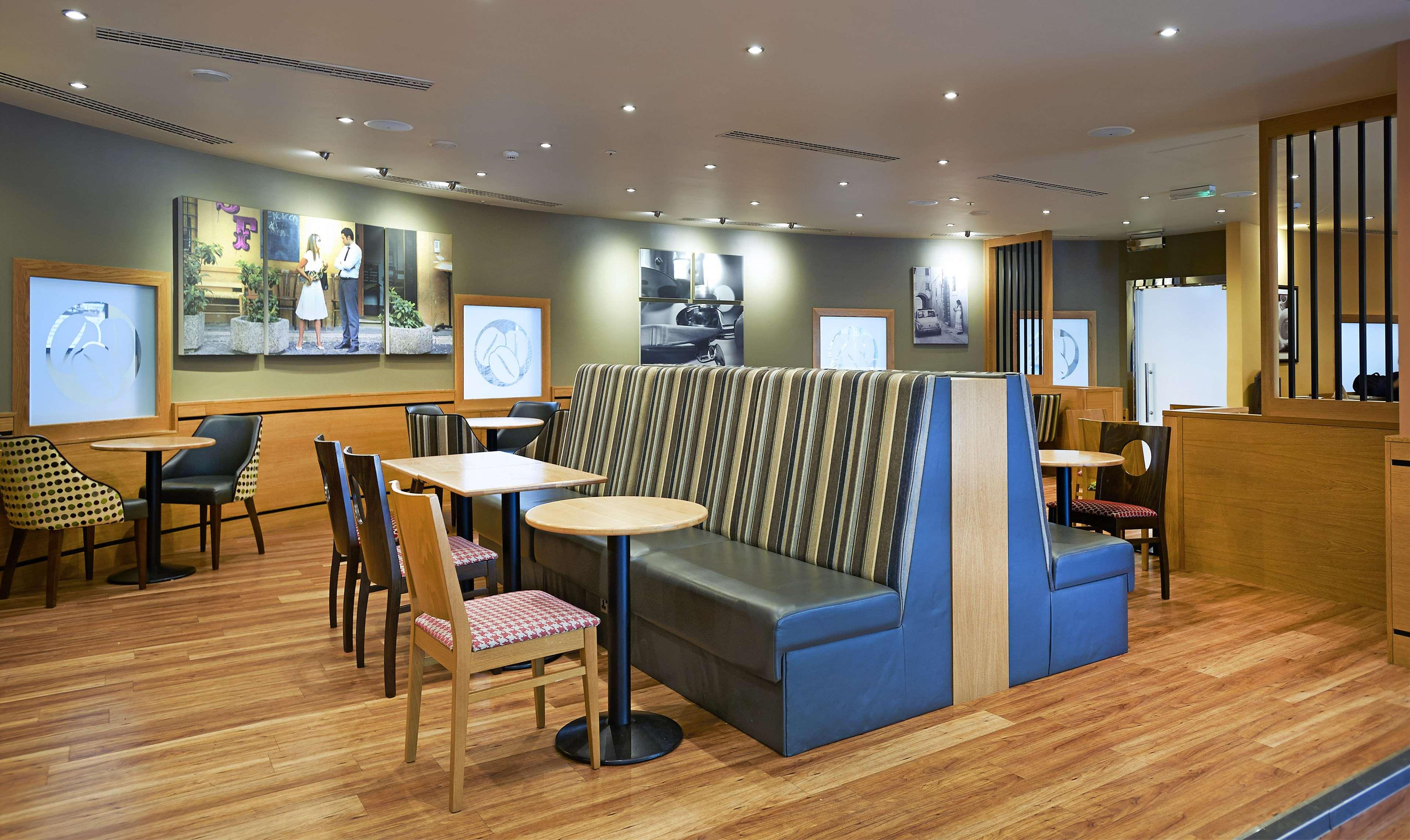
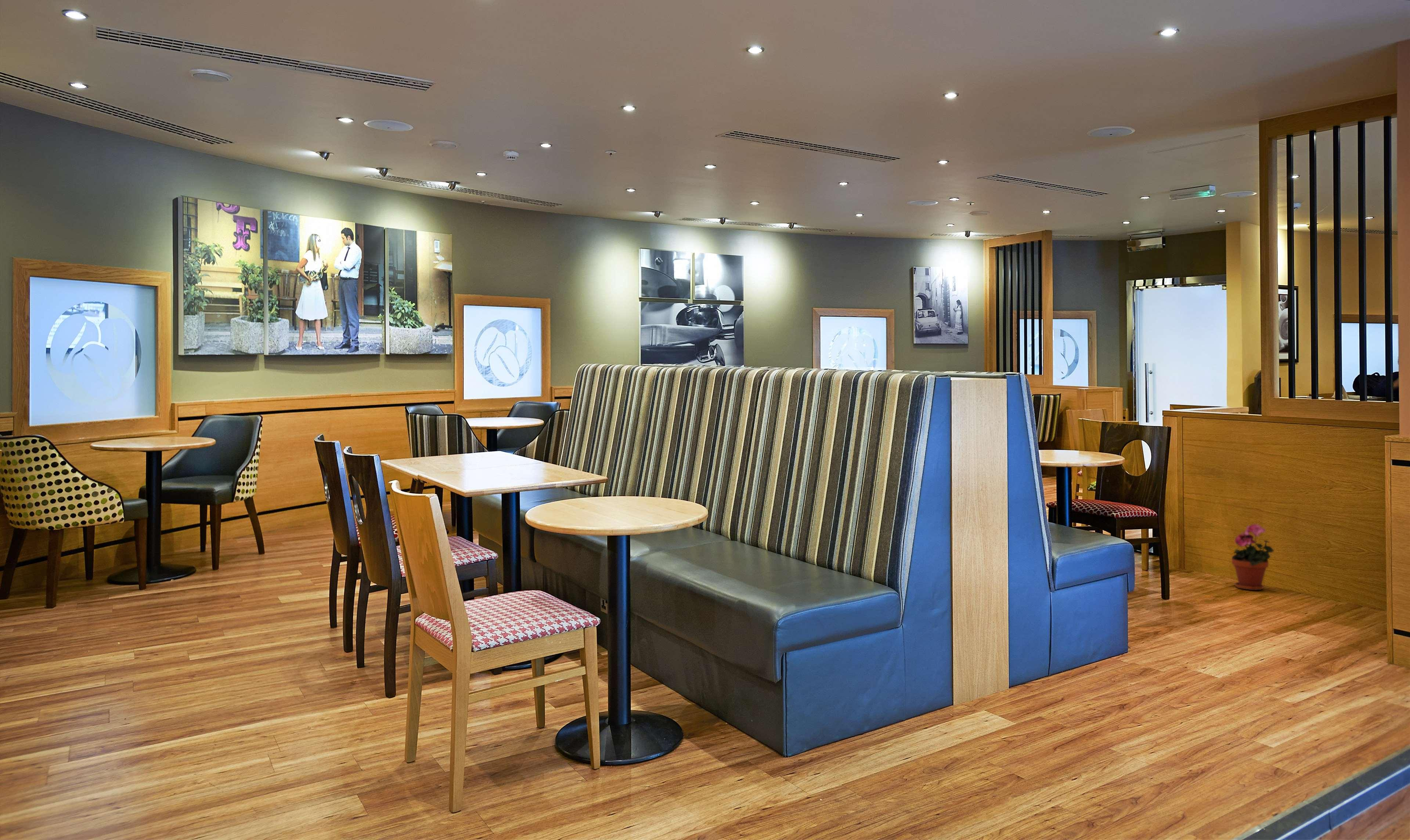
+ potted plant (1251, 555)
